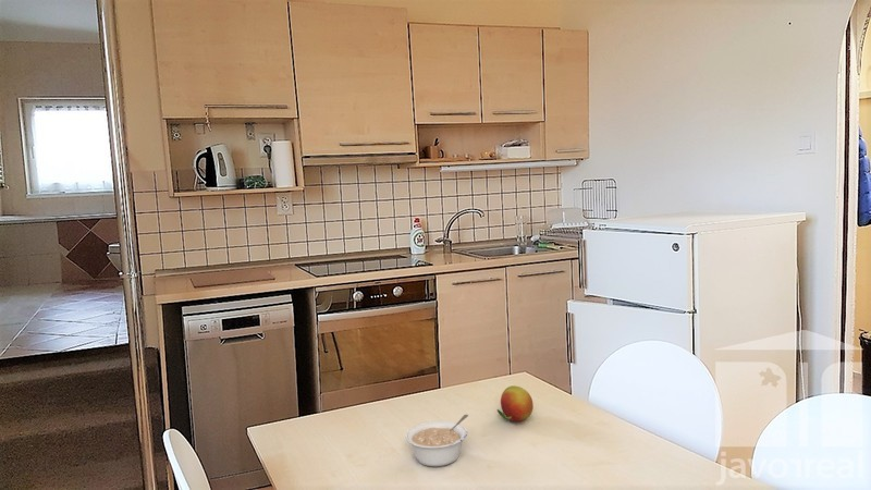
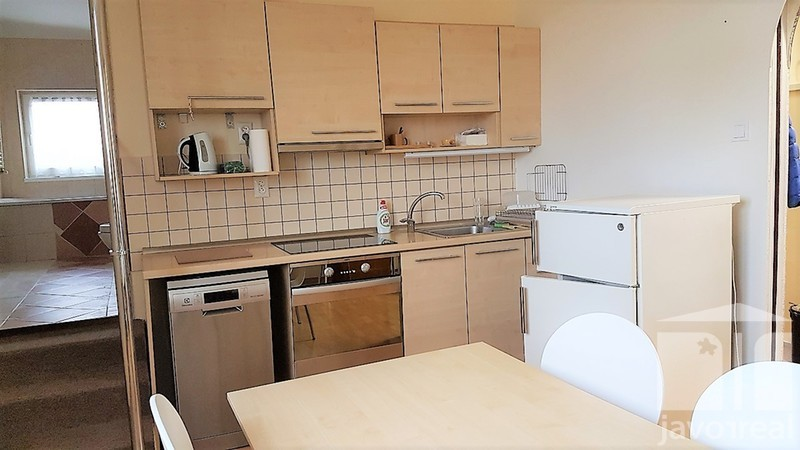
- fruit (515, 403)
- legume (437, 441)
